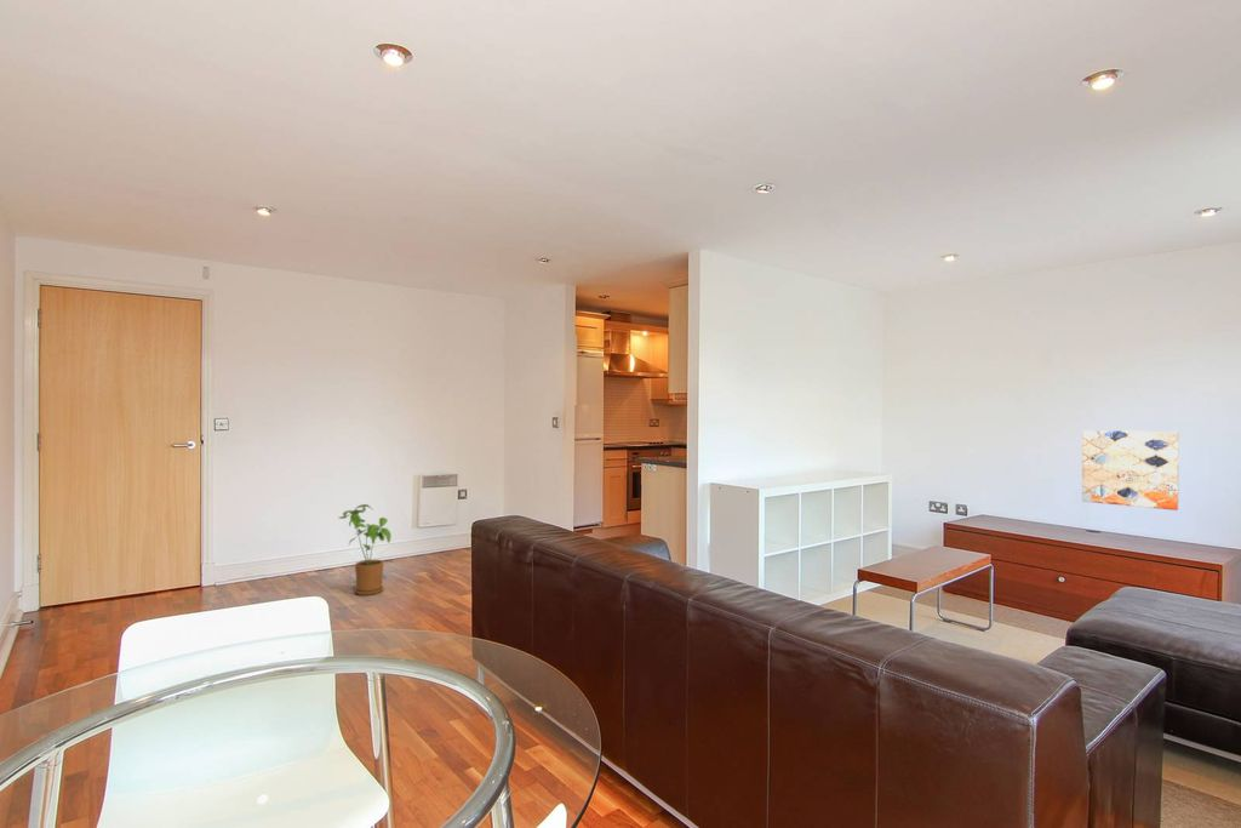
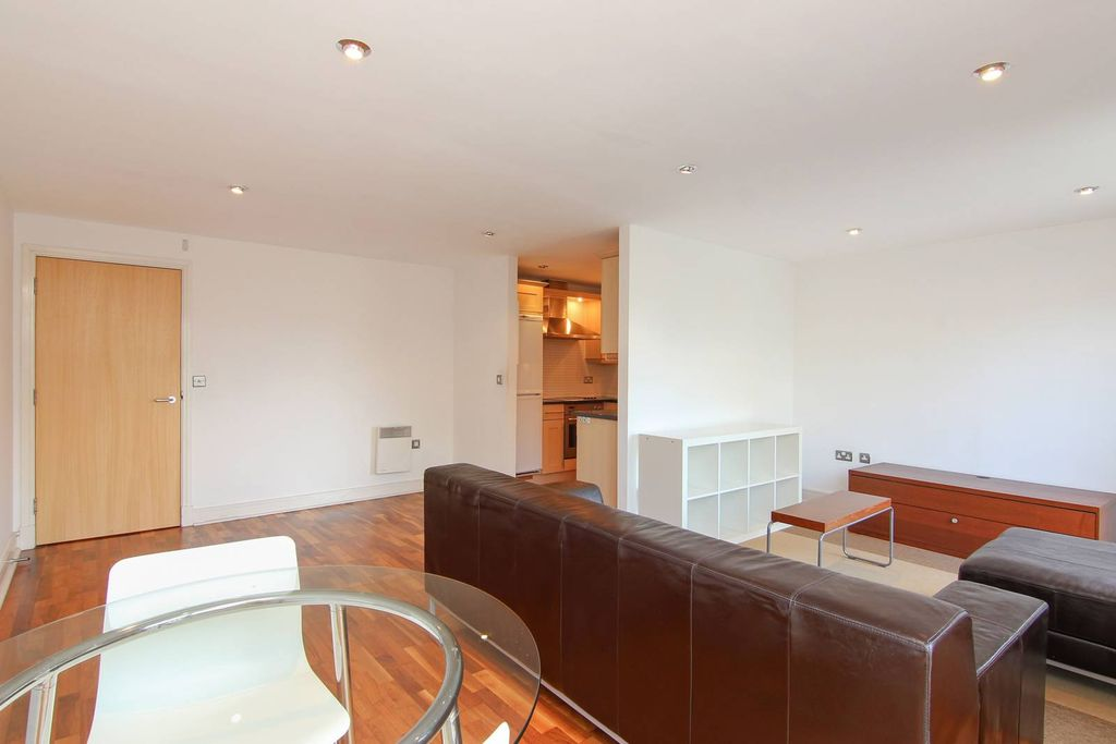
- house plant (370, 548)
- wall art (1128, 468)
